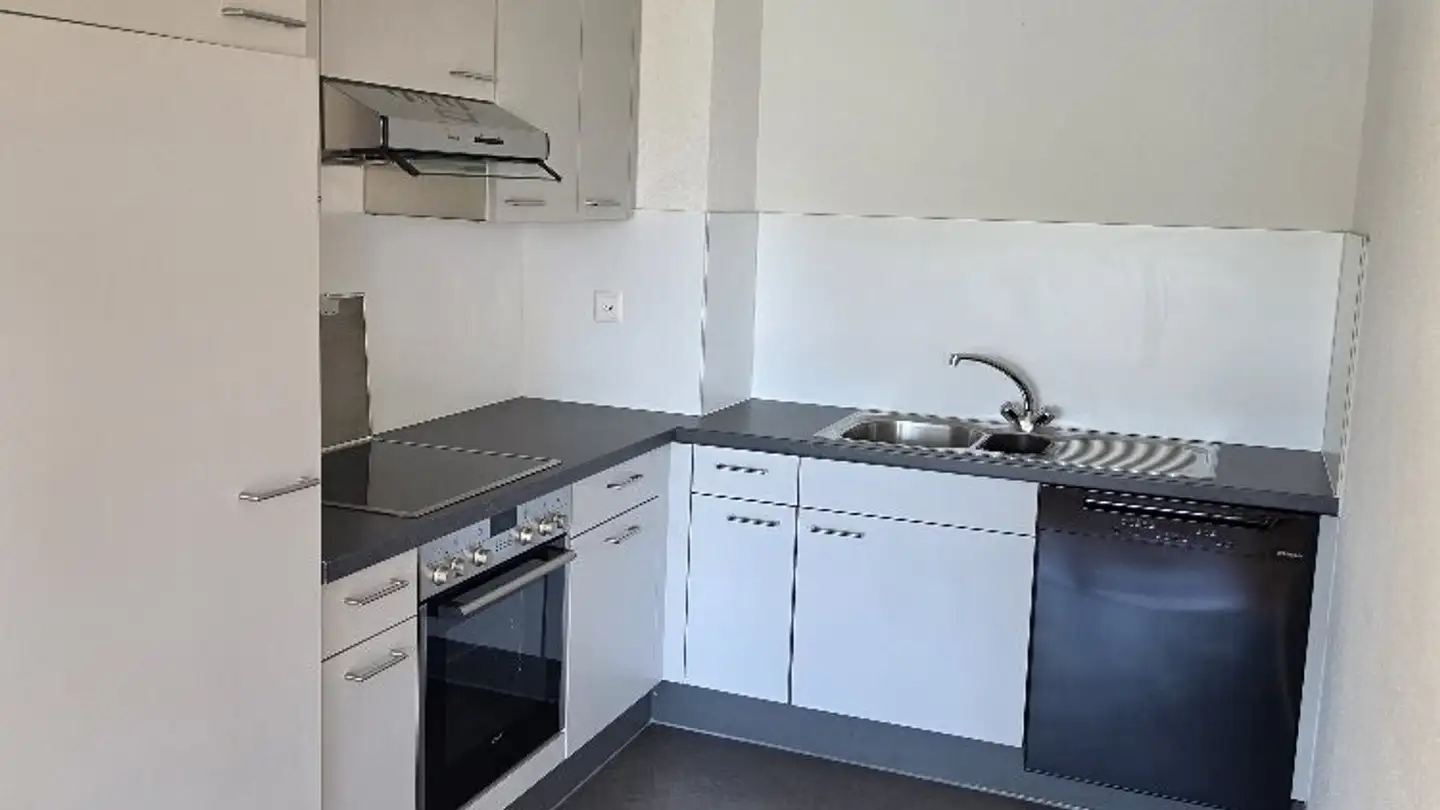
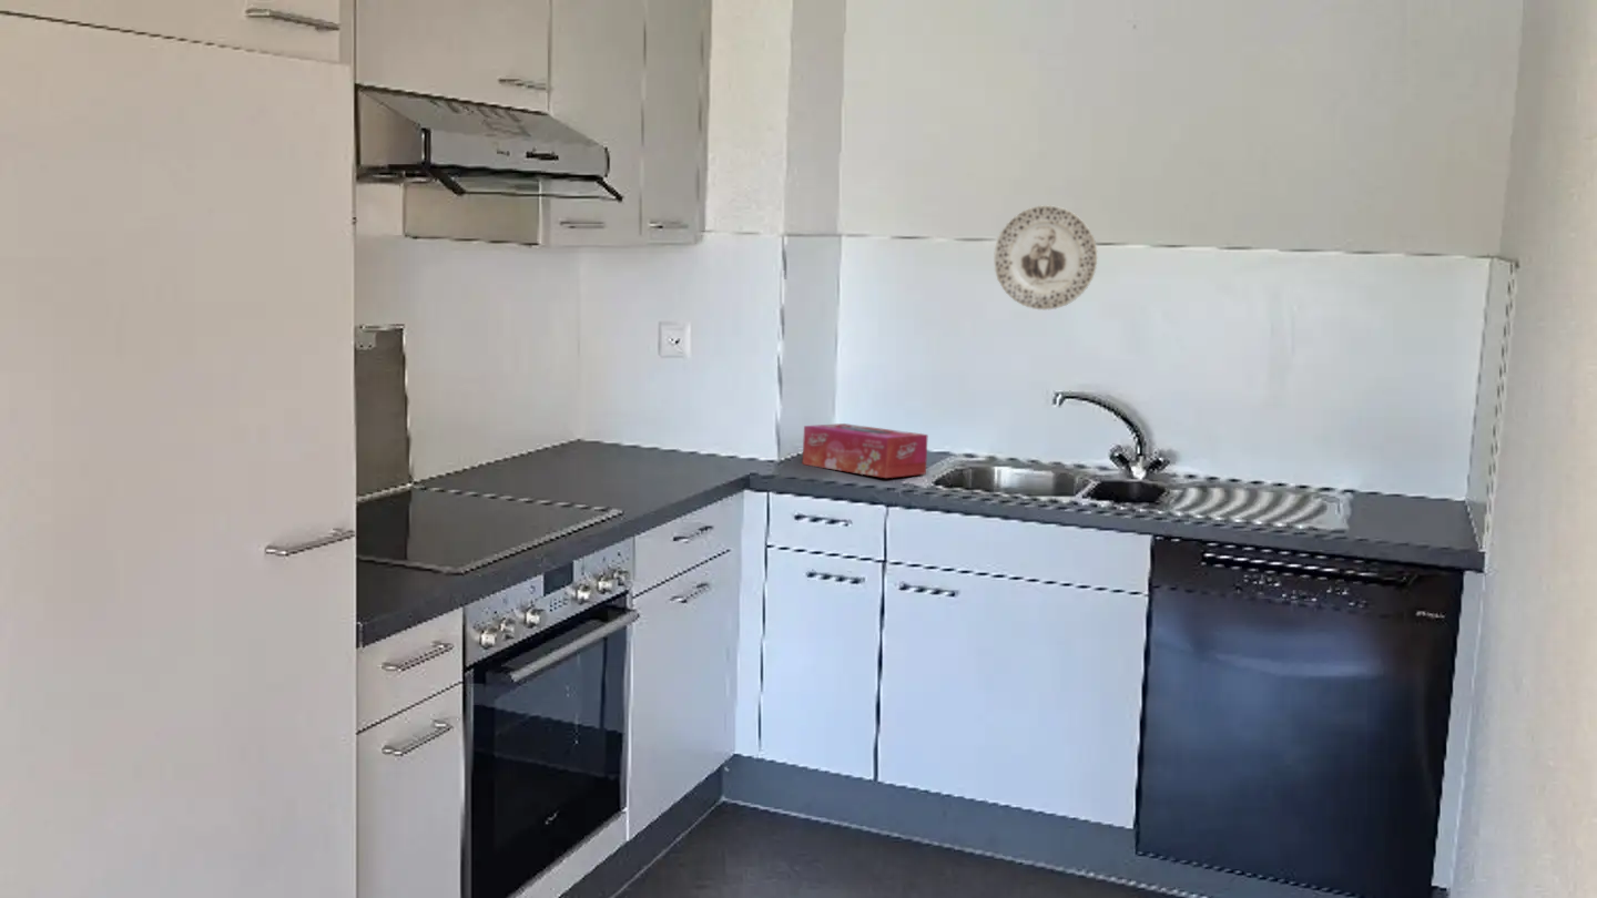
+ decorative plate (1046, 257)
+ tissue box (864, 449)
